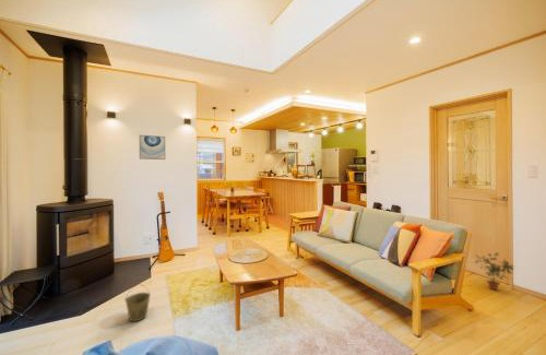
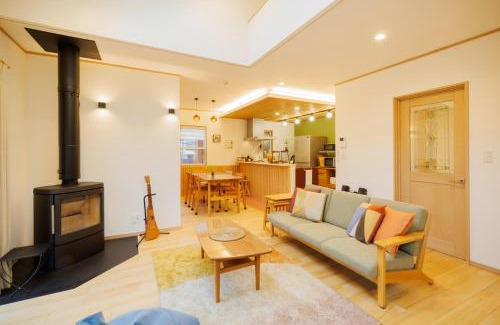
- wall art (152, 147)
- bucket (138, 300)
- potted plant (492, 271)
